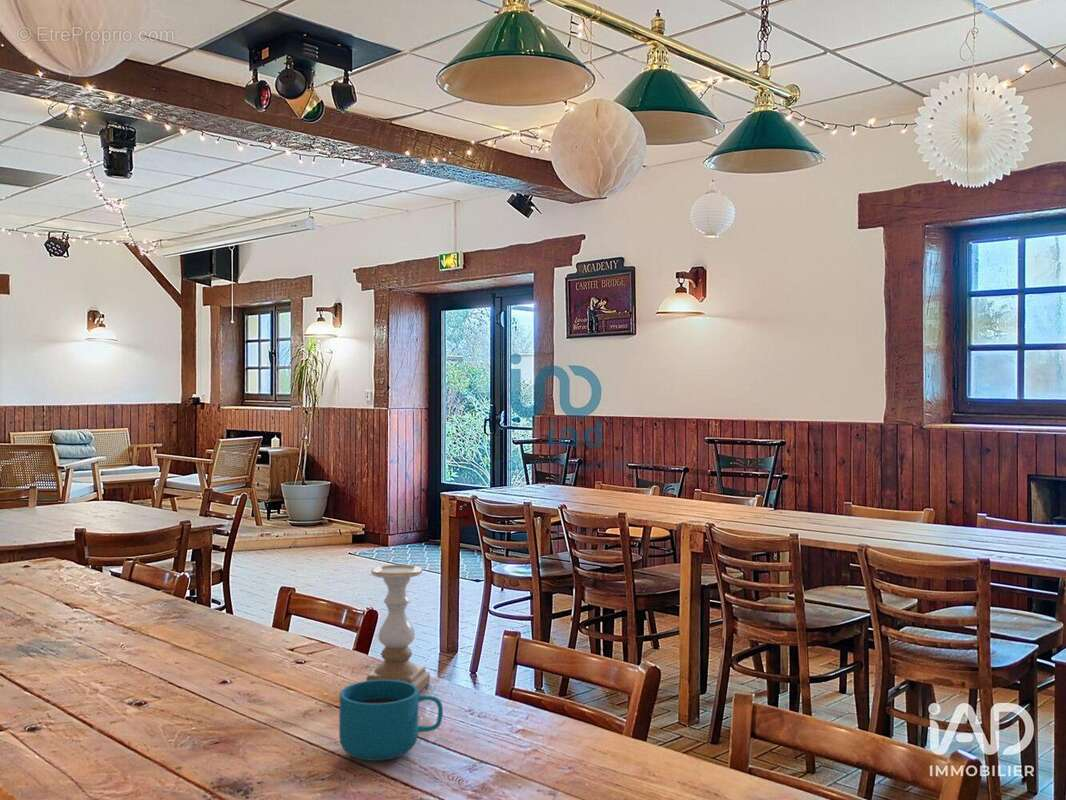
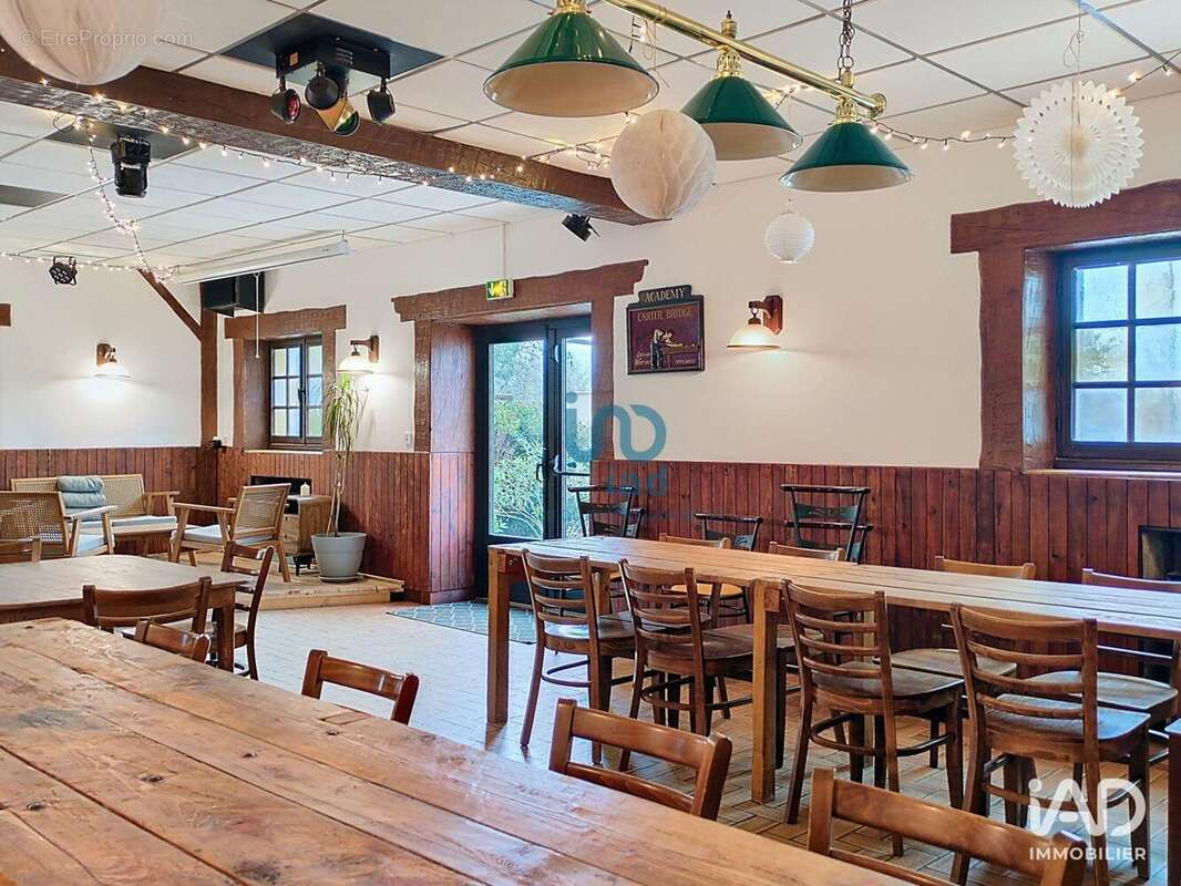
- cup (391, 720)
- candle holder (396, 628)
